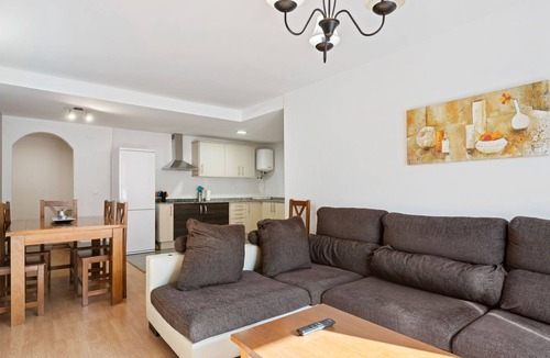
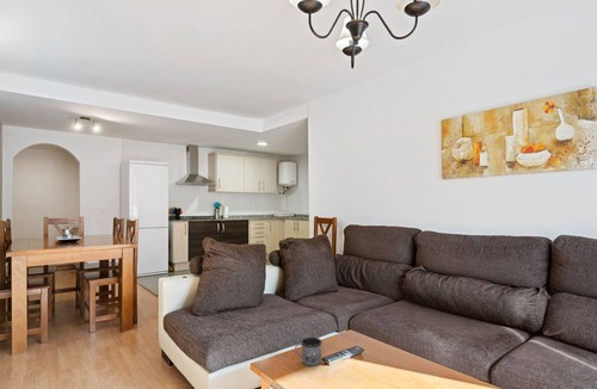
+ mug (308, 351)
